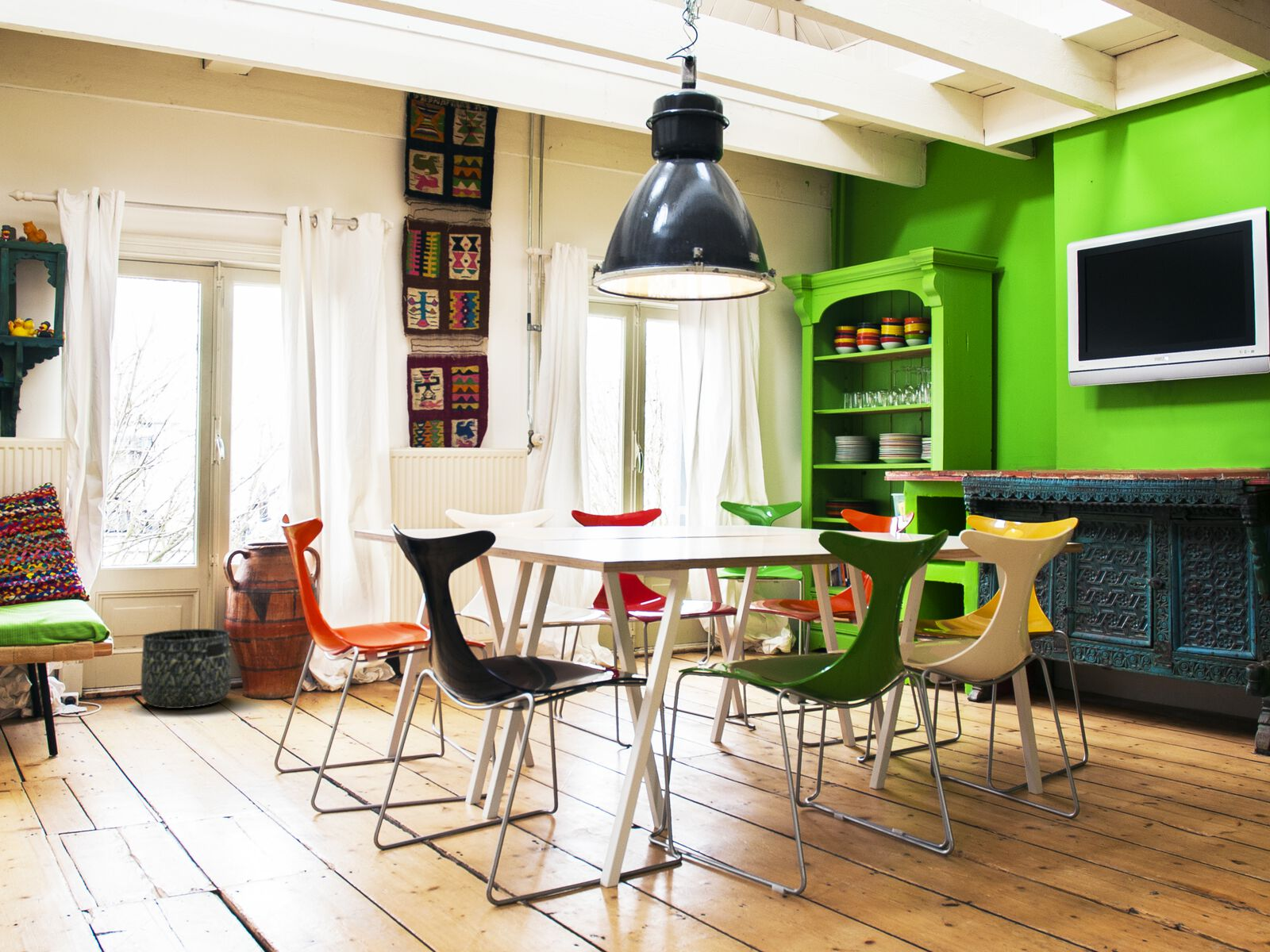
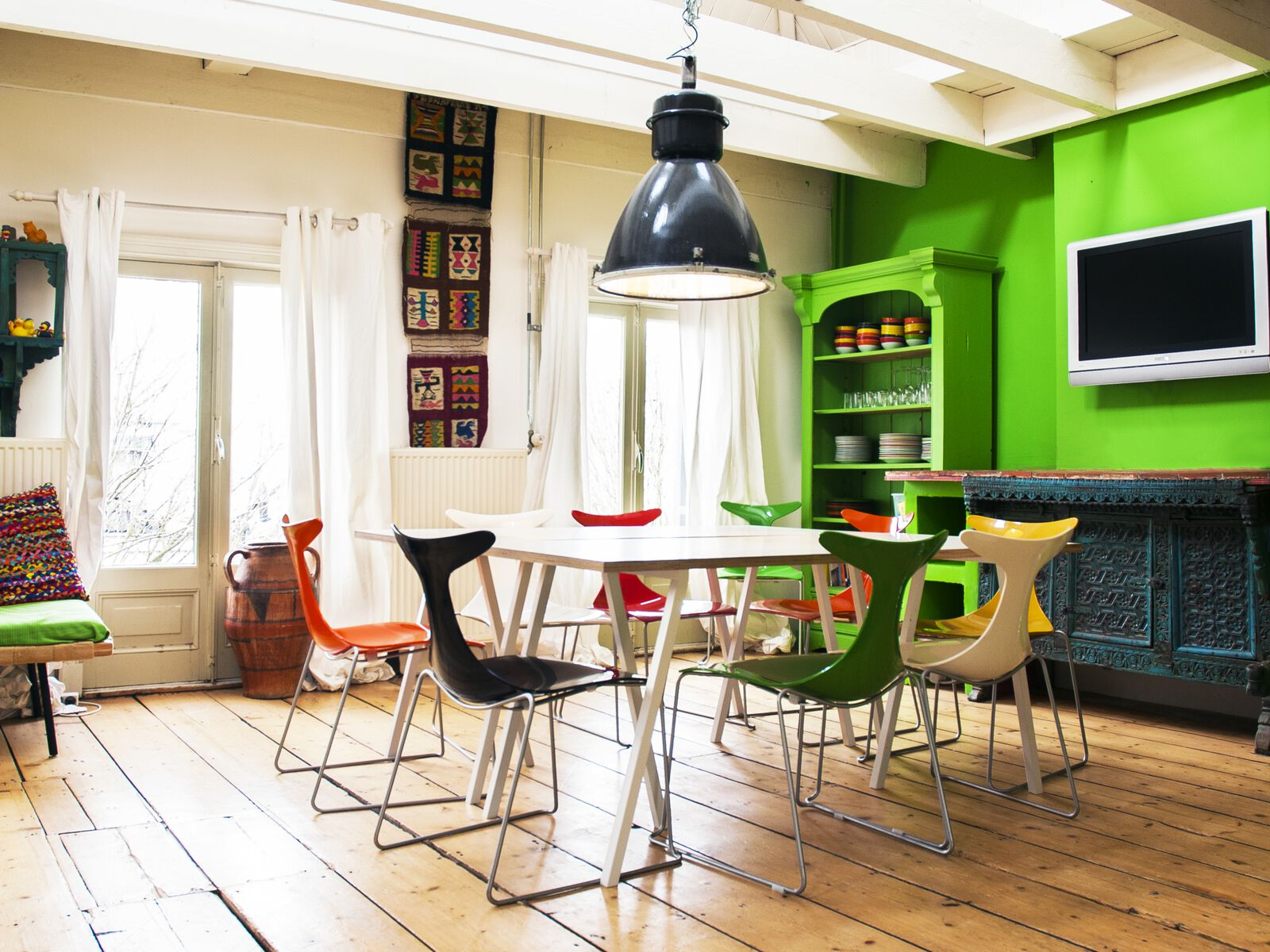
- basket (187, 668)
